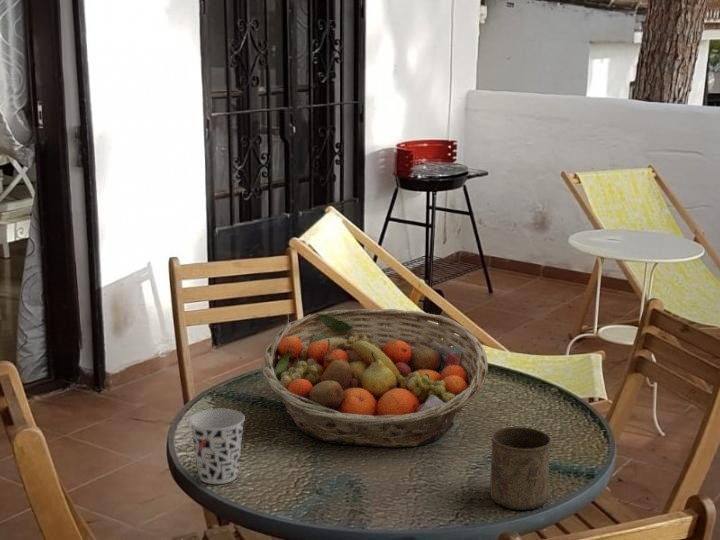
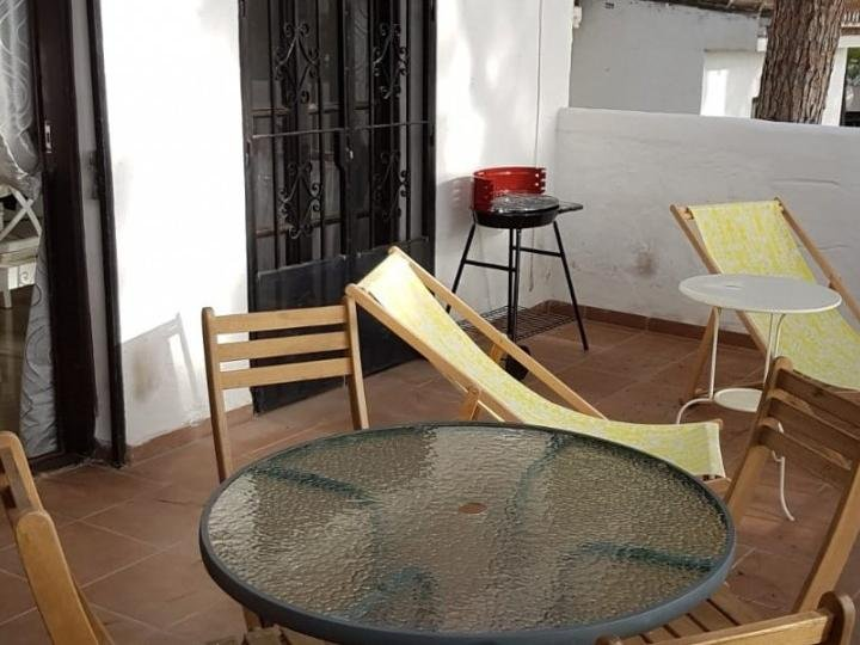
- fruit basket (374, 375)
- cup (217, 447)
- cup (520, 467)
